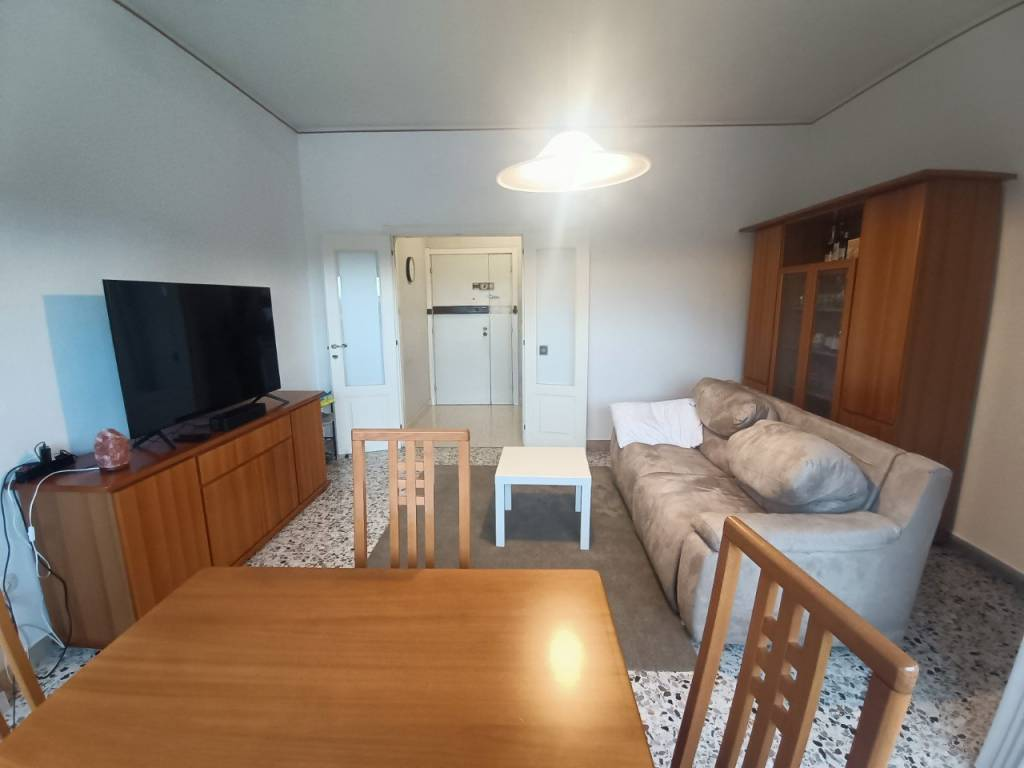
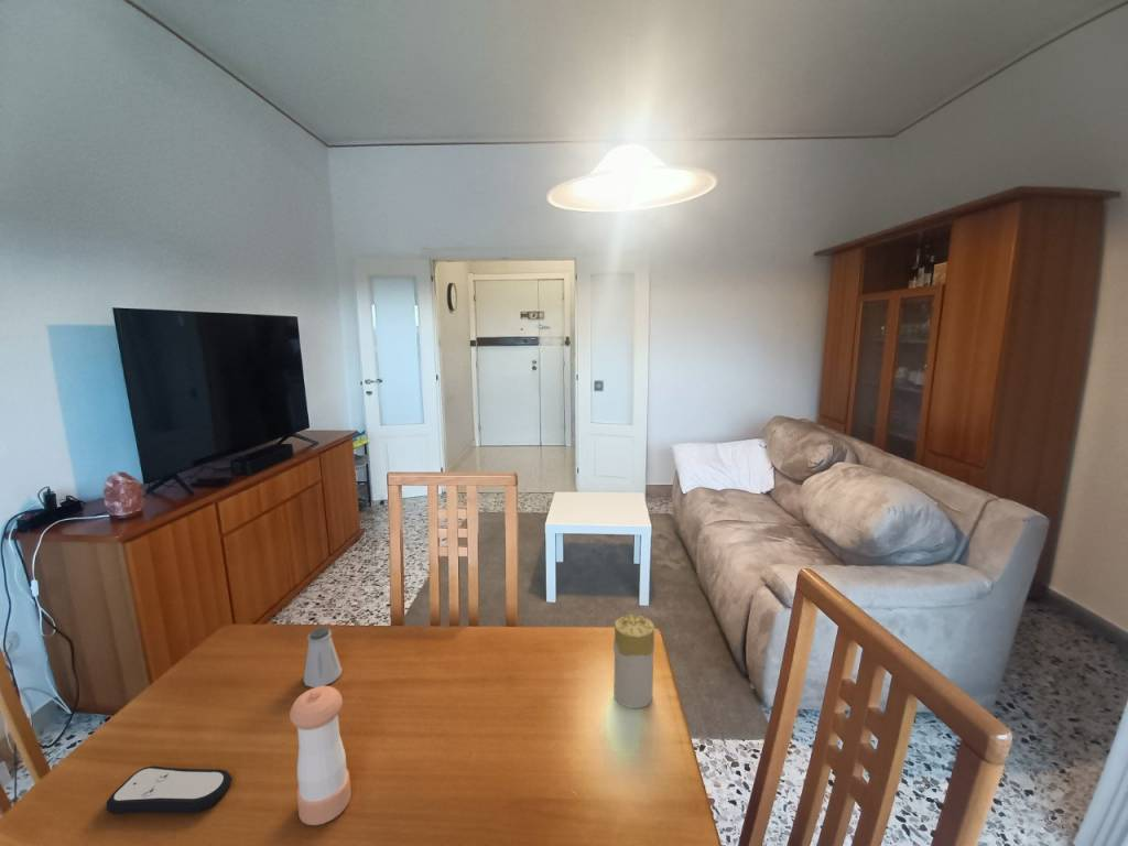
+ pepper shaker (319, 747)
+ candle (633, 660)
+ saltshaker (321, 653)
+ remote control (172, 789)
